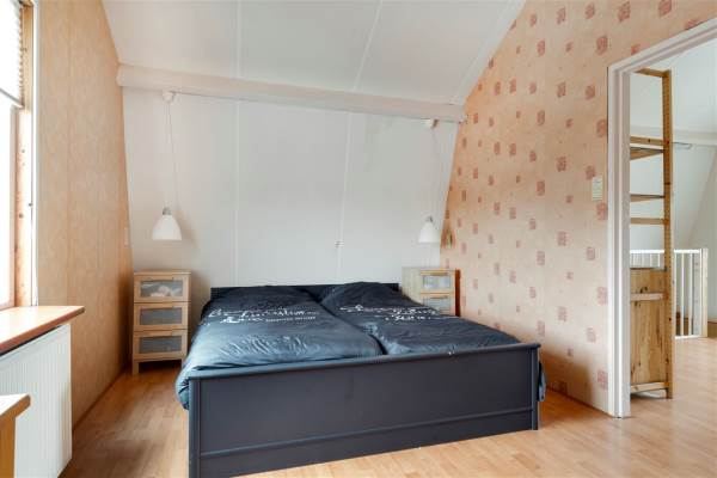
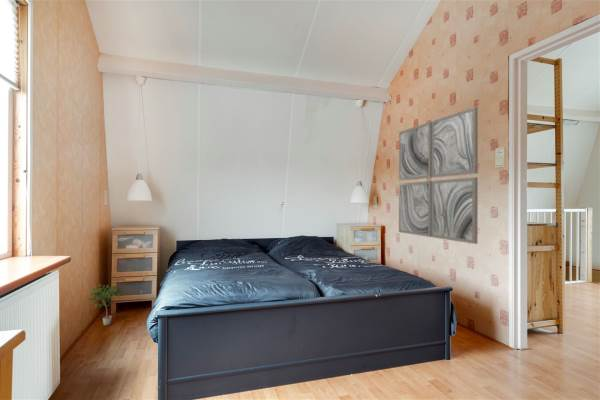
+ potted plant (106, 305)
+ wall art (432, 177)
